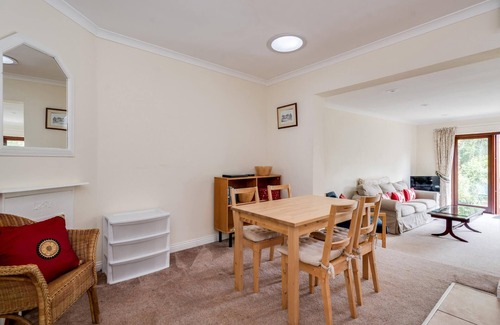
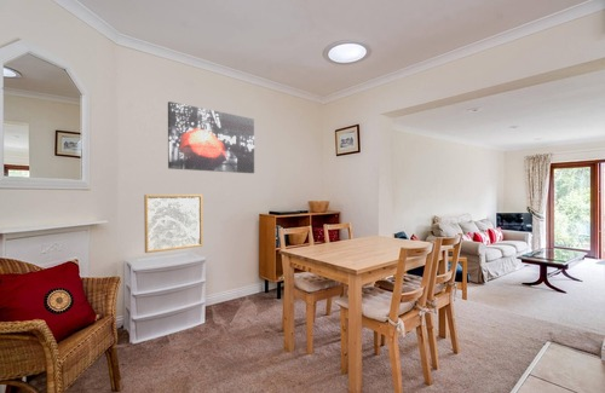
+ wall art (174, 221)
+ wall art (215, 140)
